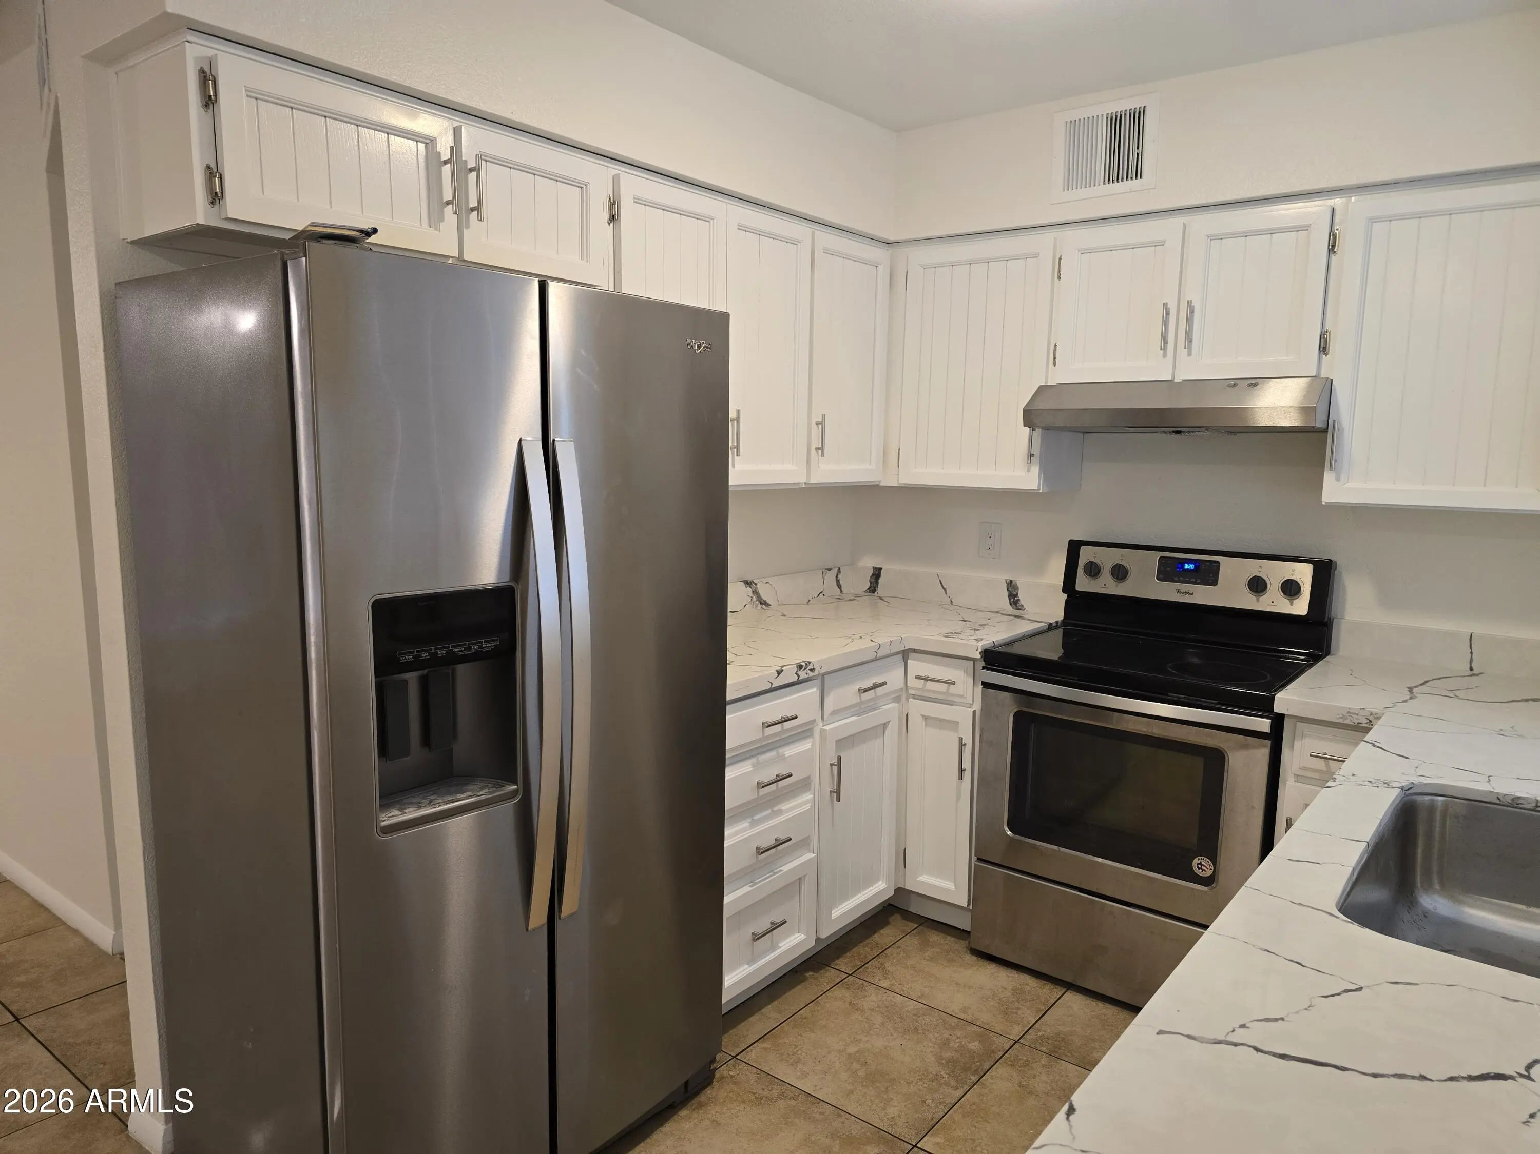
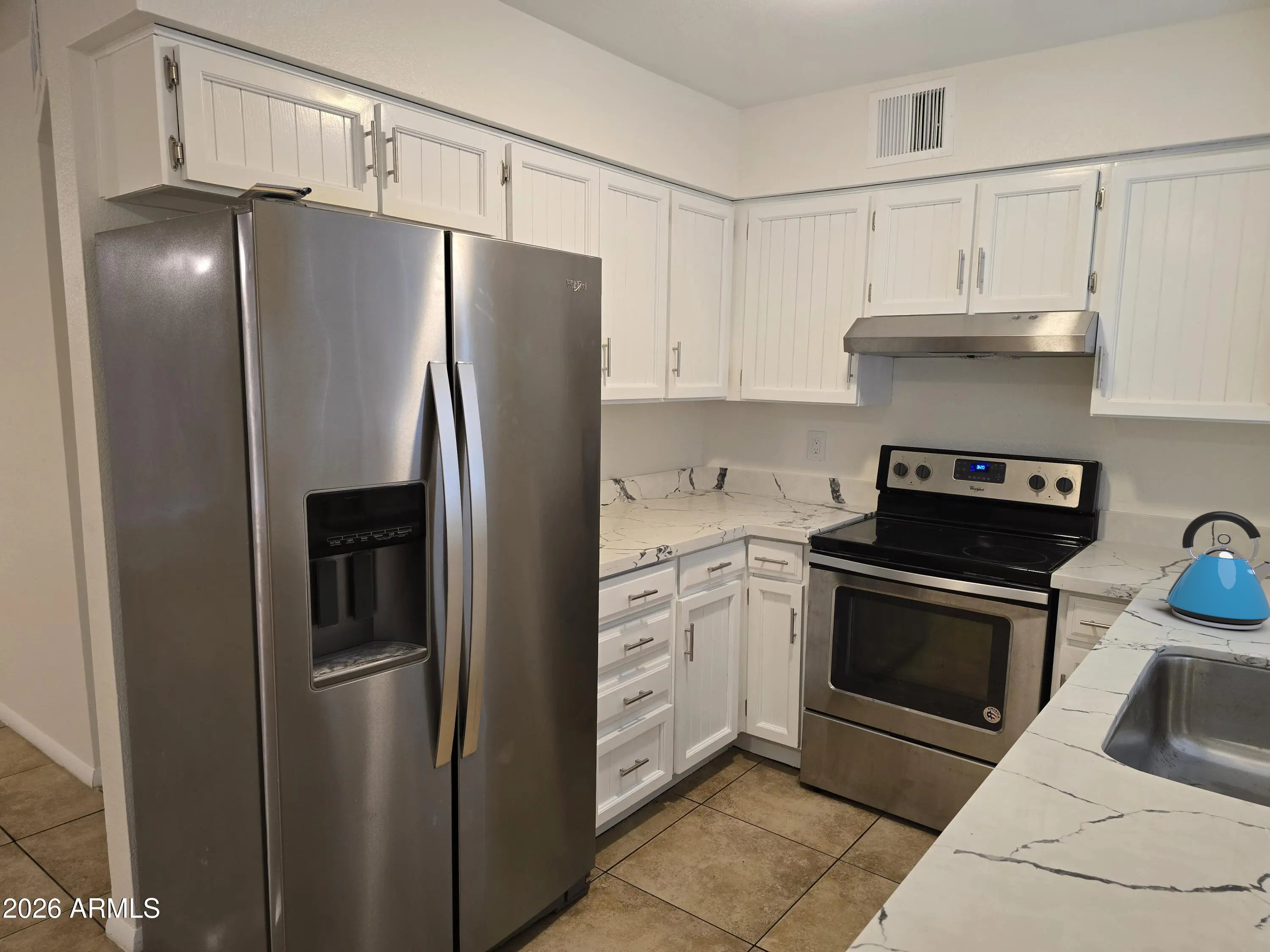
+ kettle (1218, 565)
